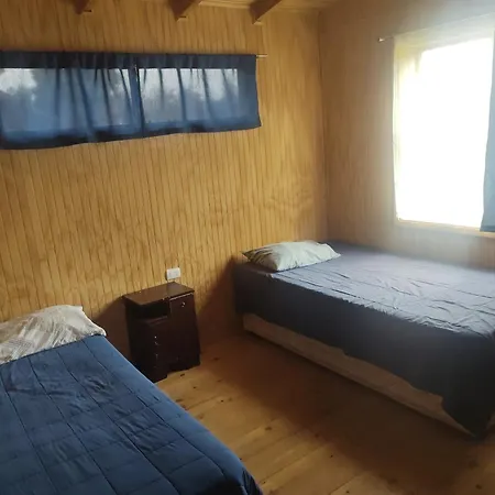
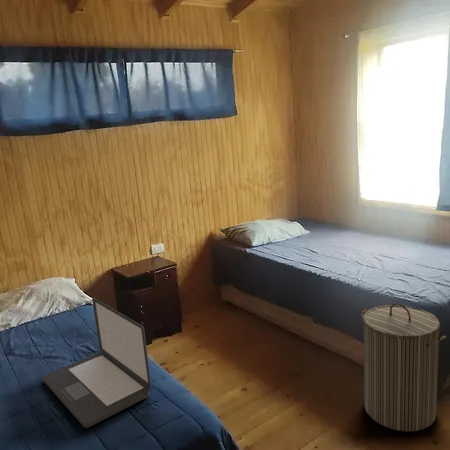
+ laptop (90, 356)
+ laundry hamper (399, 358)
